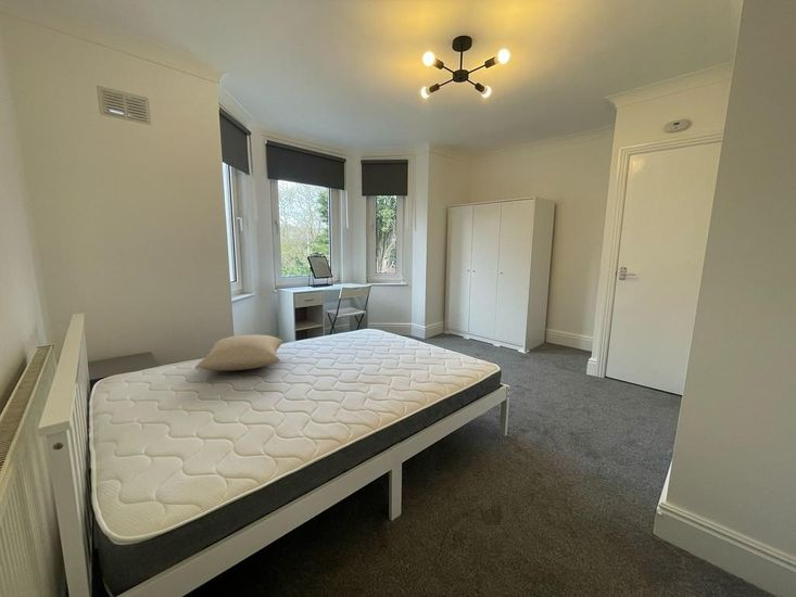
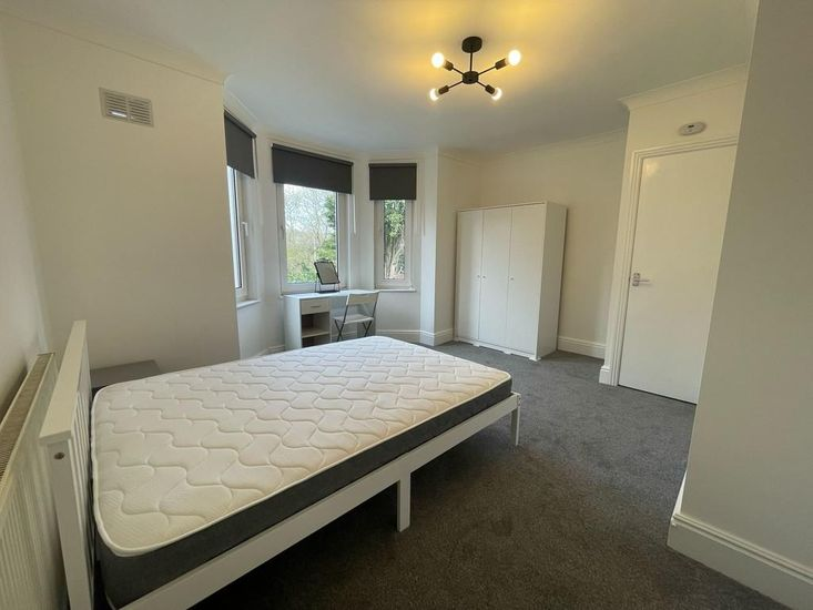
- pillow (243, 352)
